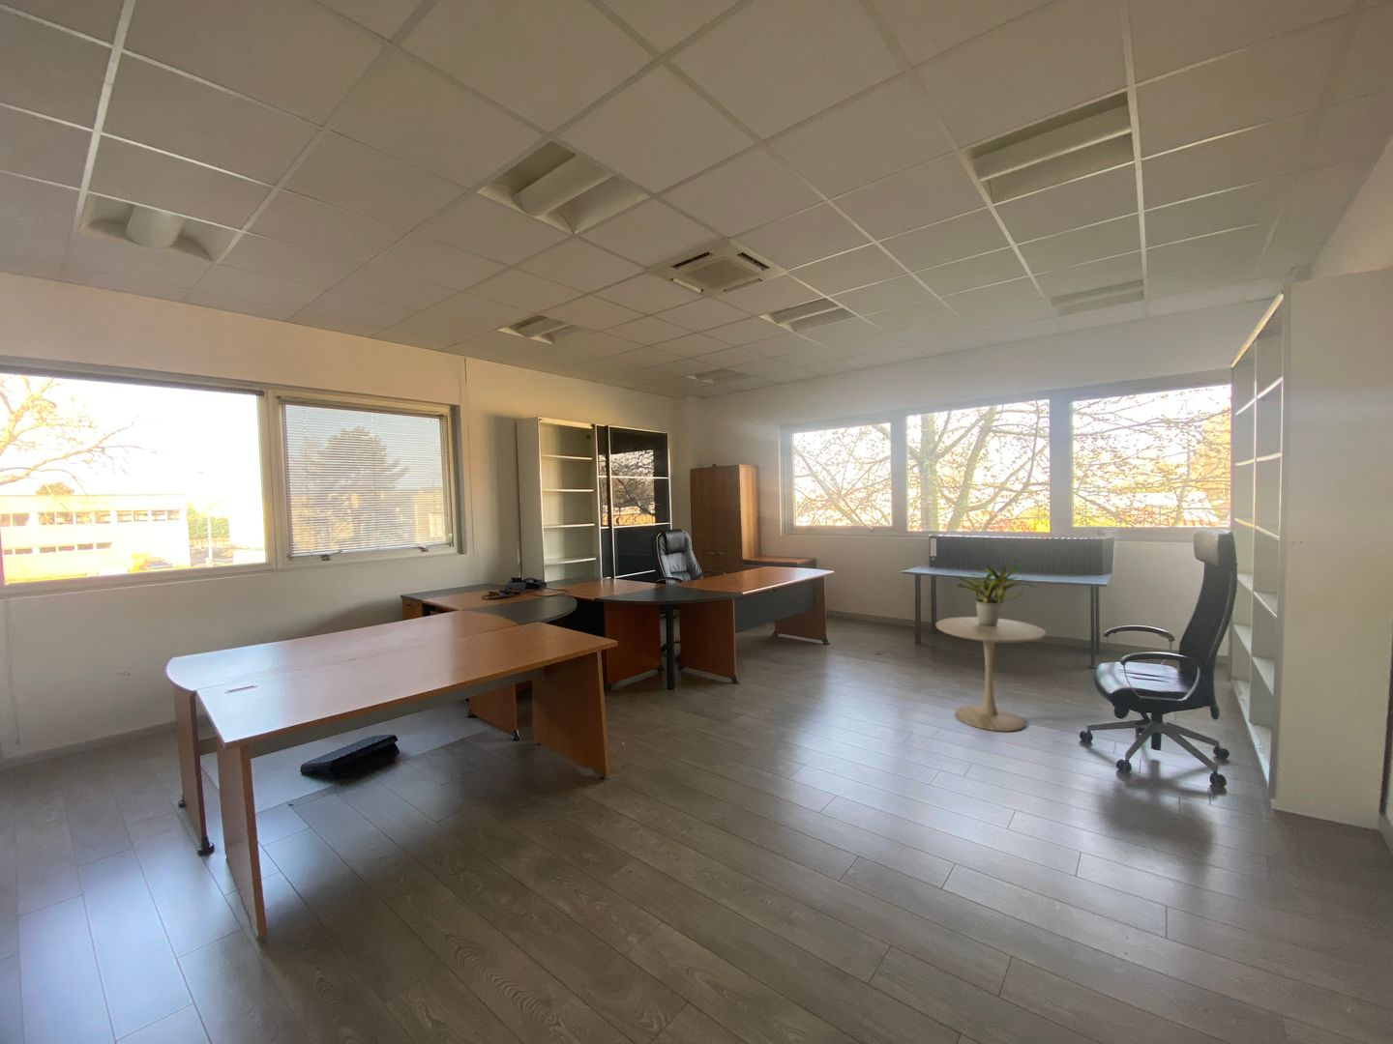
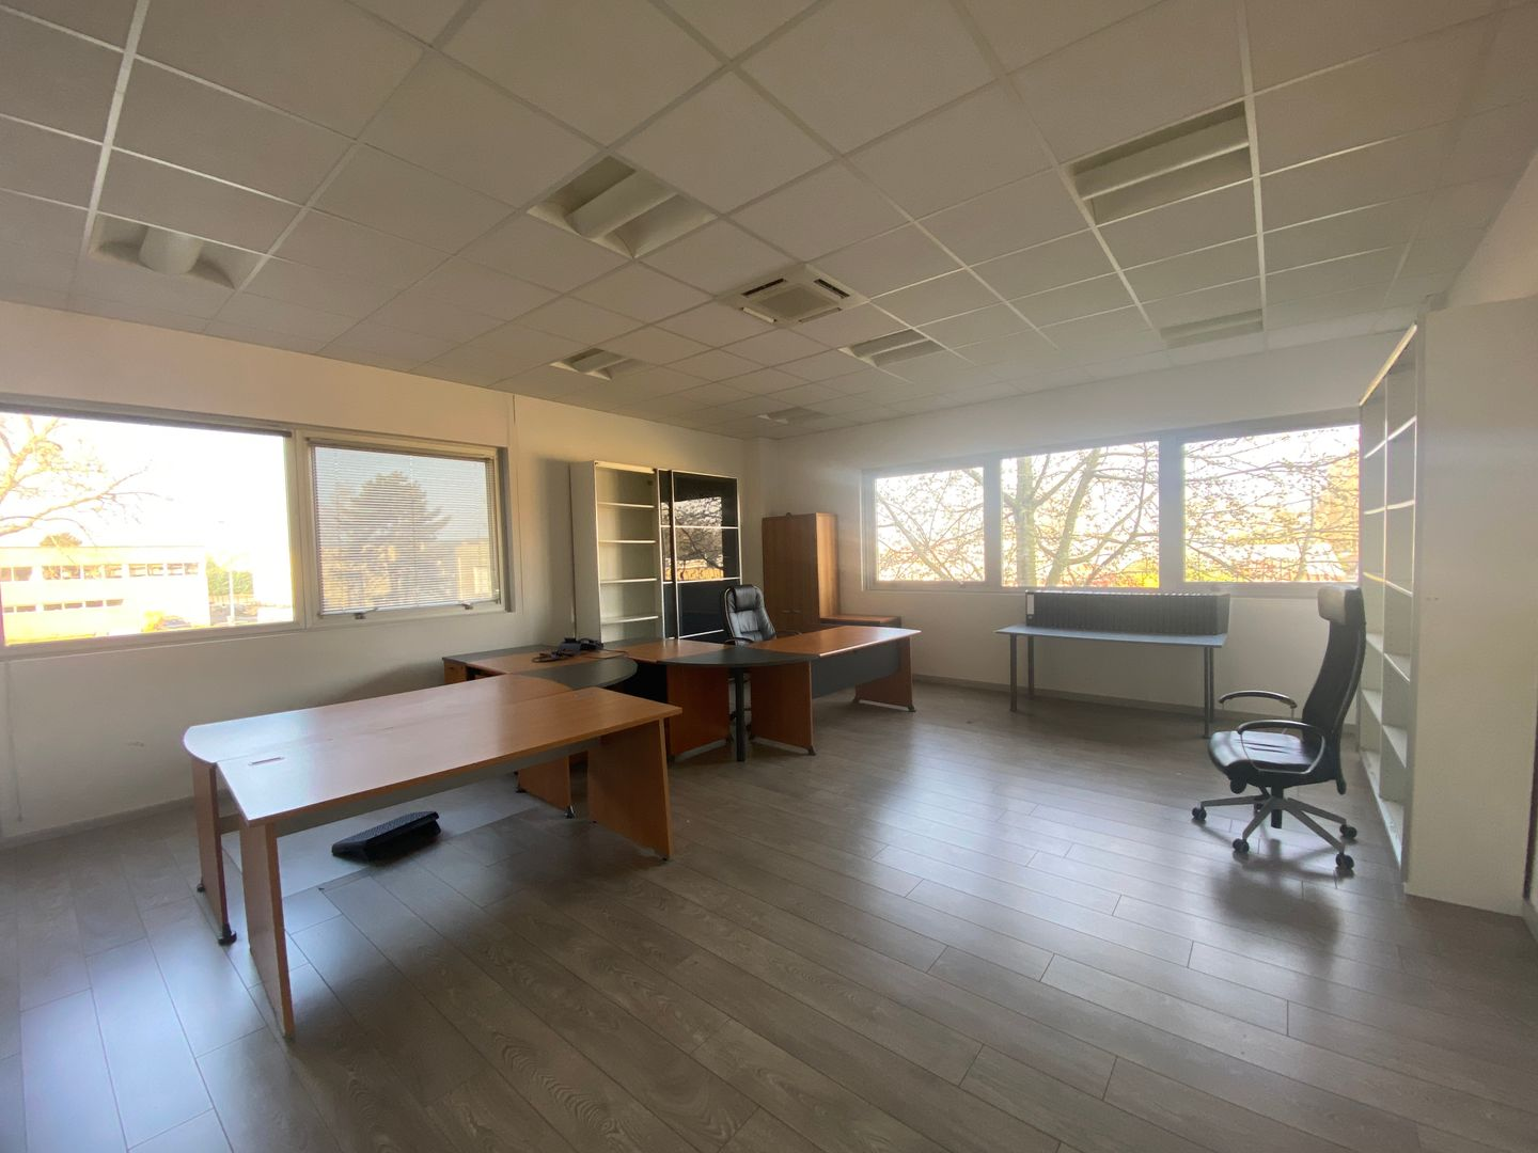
- potted plant (995, 594)
- side table (988, 673)
